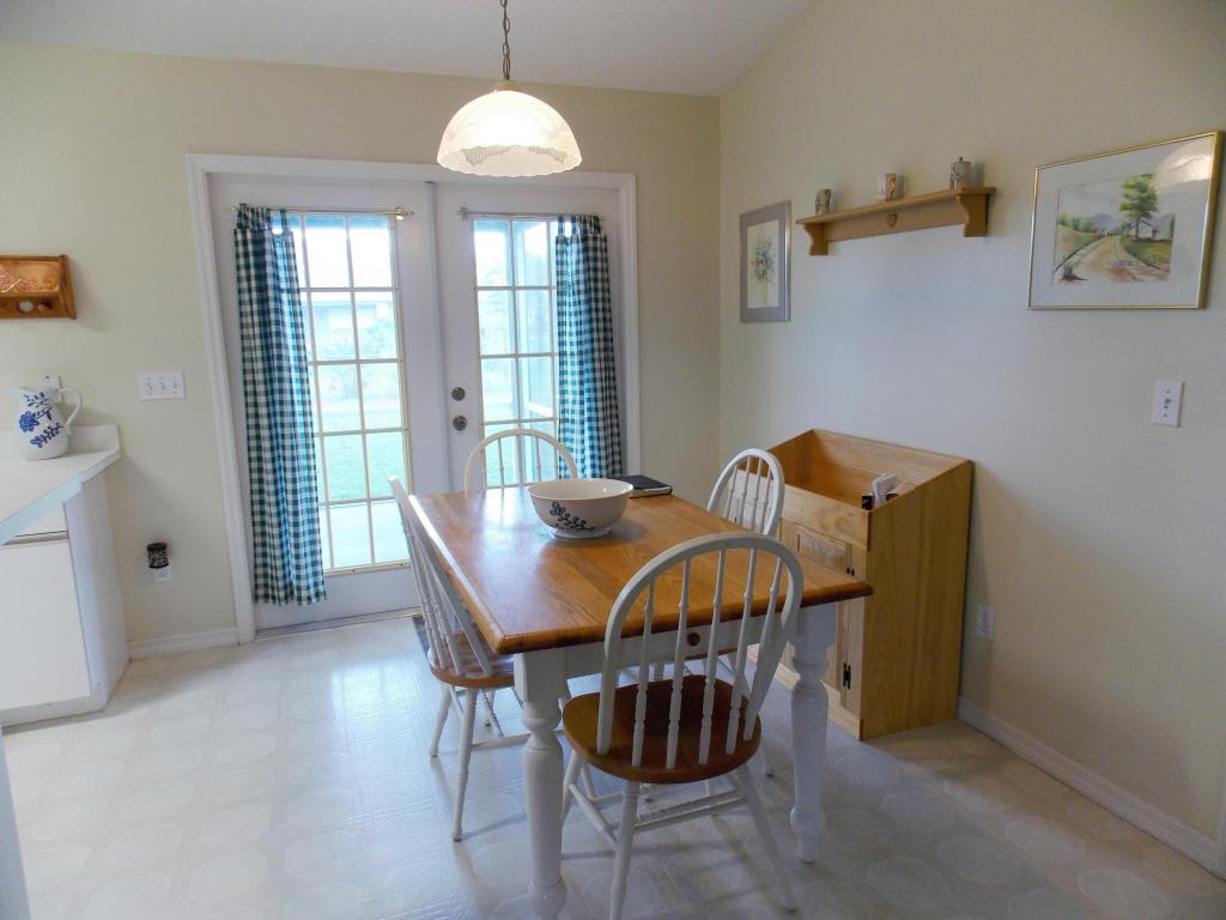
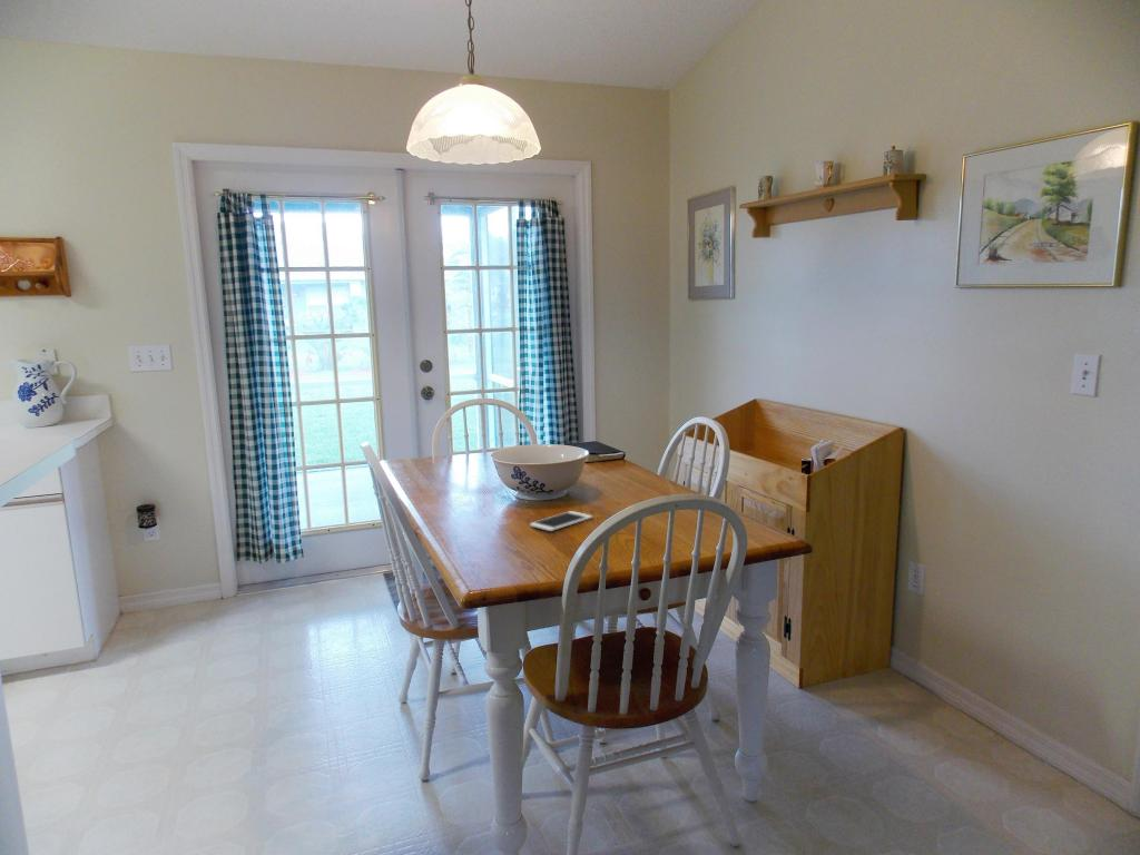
+ cell phone (561, 520)
